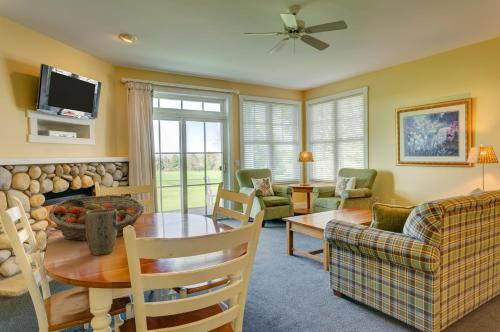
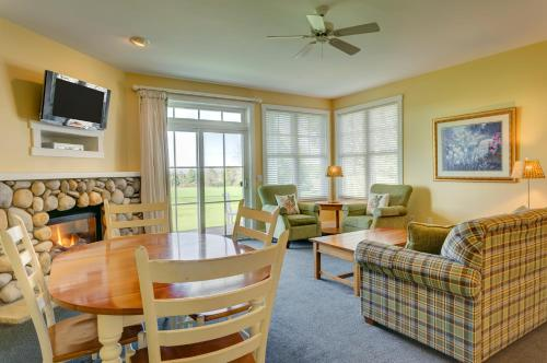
- plant pot (102, 231)
- fruit basket (97, 209)
